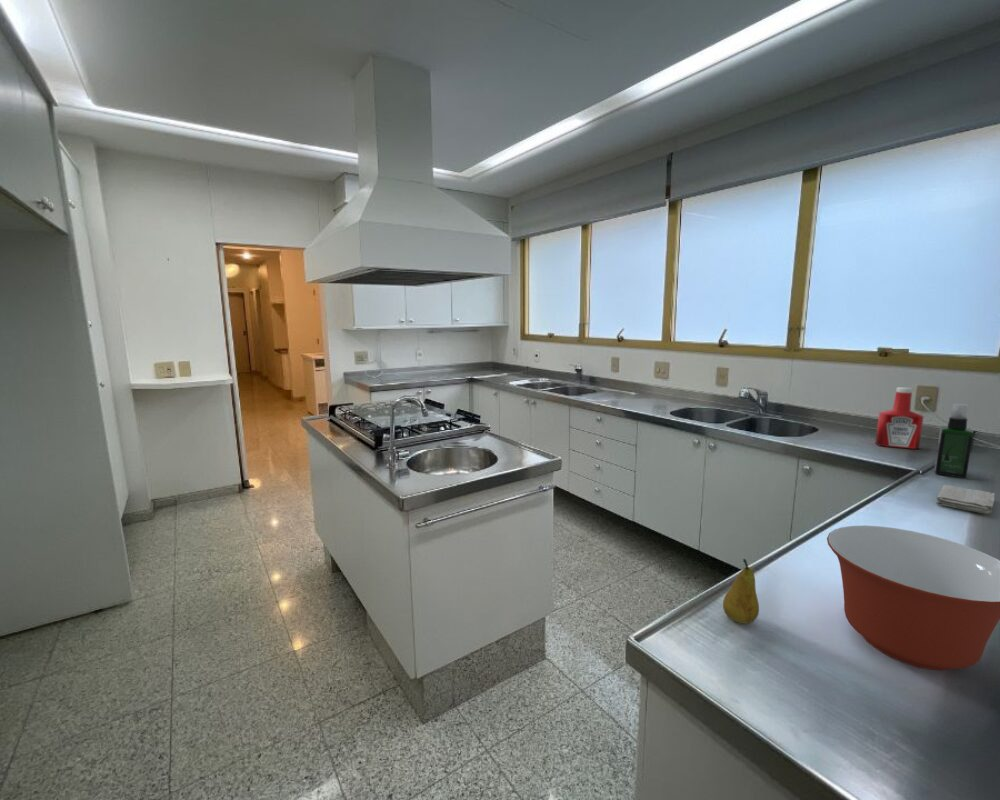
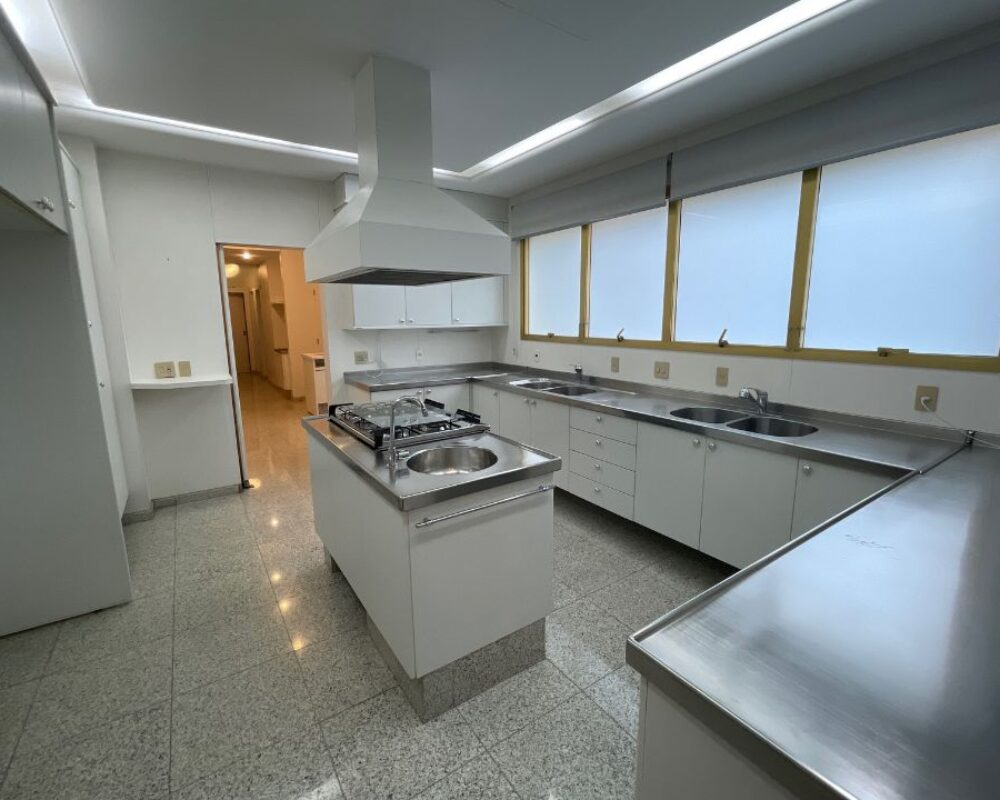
- soap bottle (900, 417)
- spray bottle (955, 439)
- mixing bowl (912, 601)
- washcloth (965, 497)
- fruit (742, 588)
